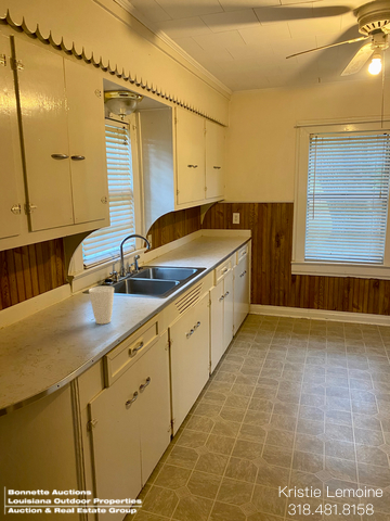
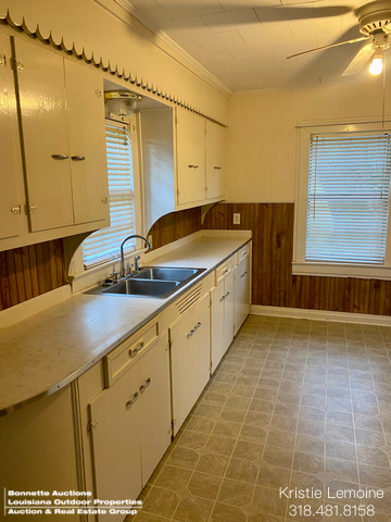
- cup (102, 305)
